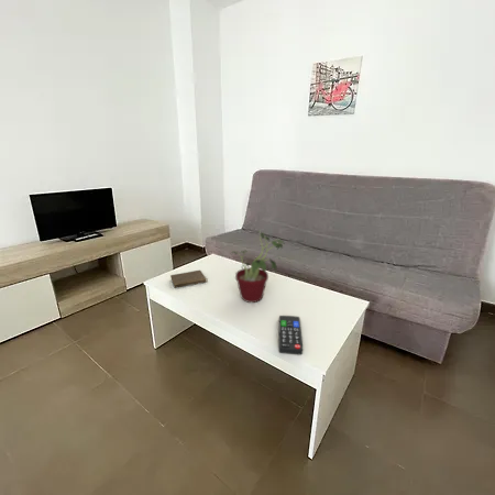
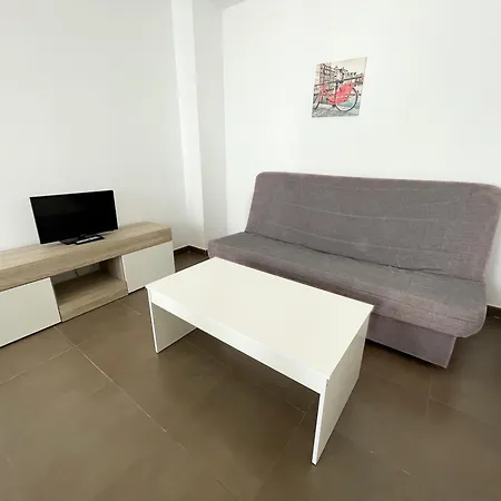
- potted plant (262, 262)
- remote control (289, 332)
- book (189, 279)
